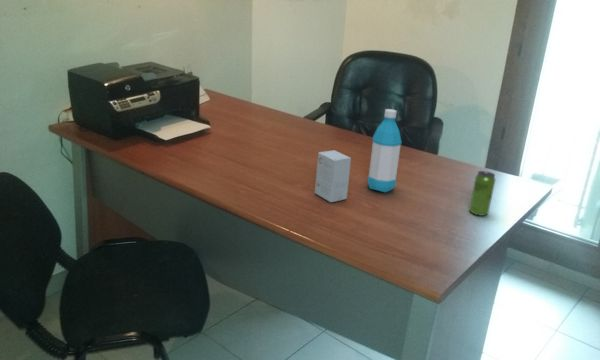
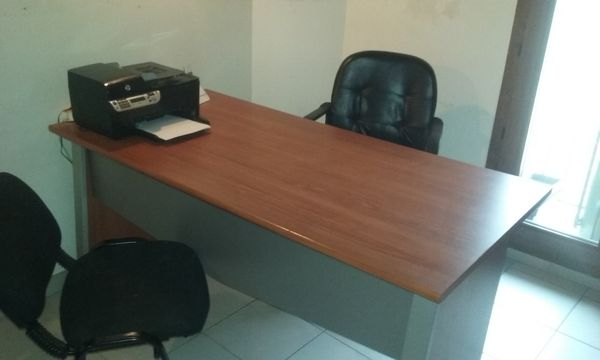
- small box (332, 175)
- beverage can (482, 193)
- water bottle (385, 150)
